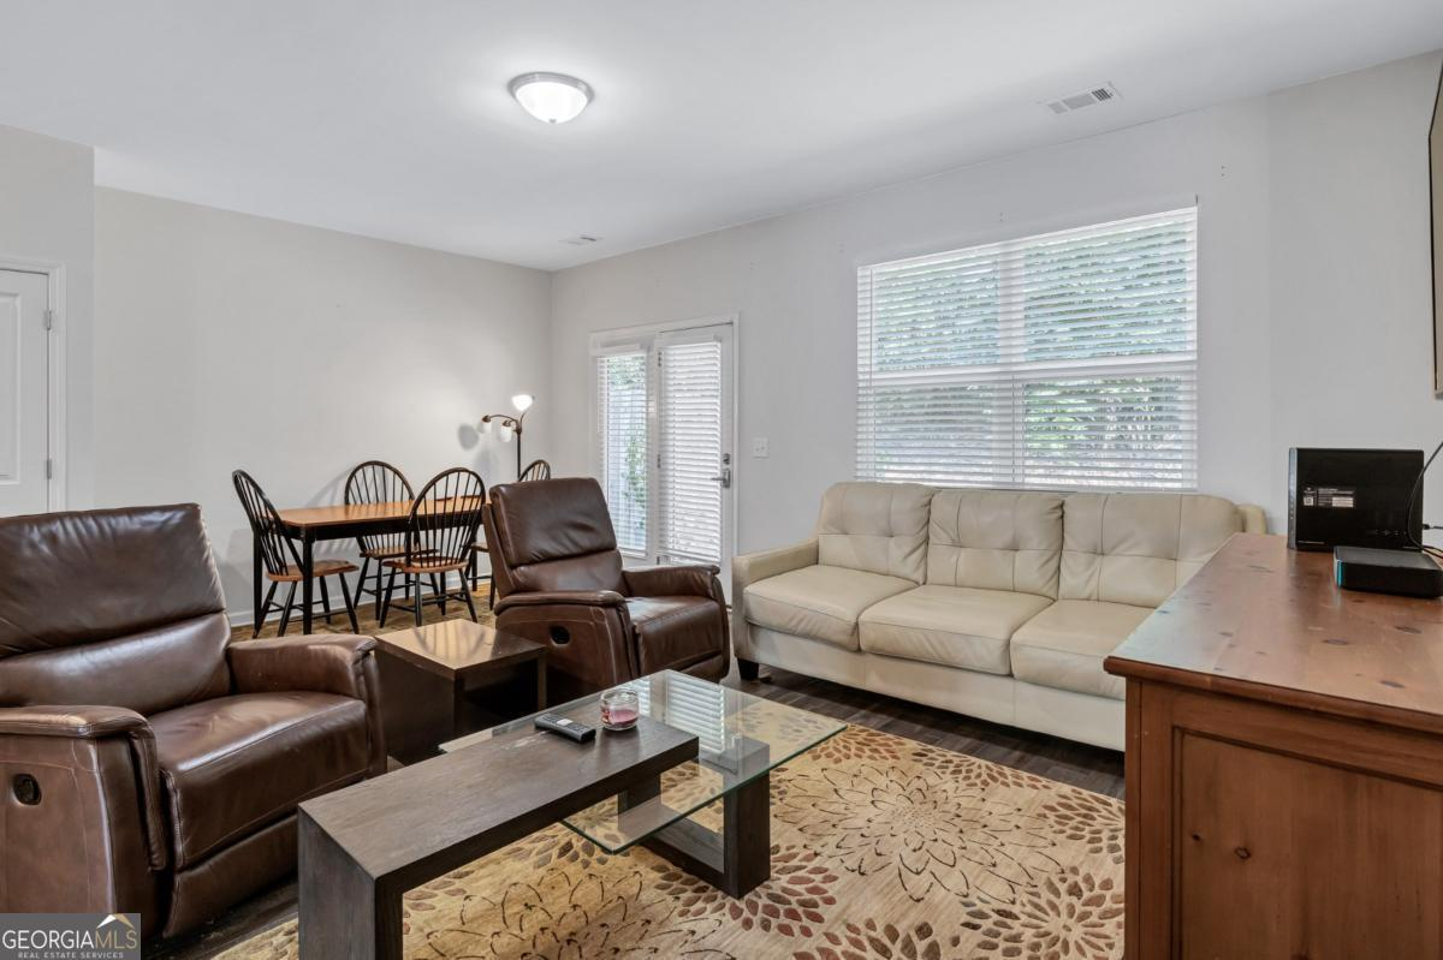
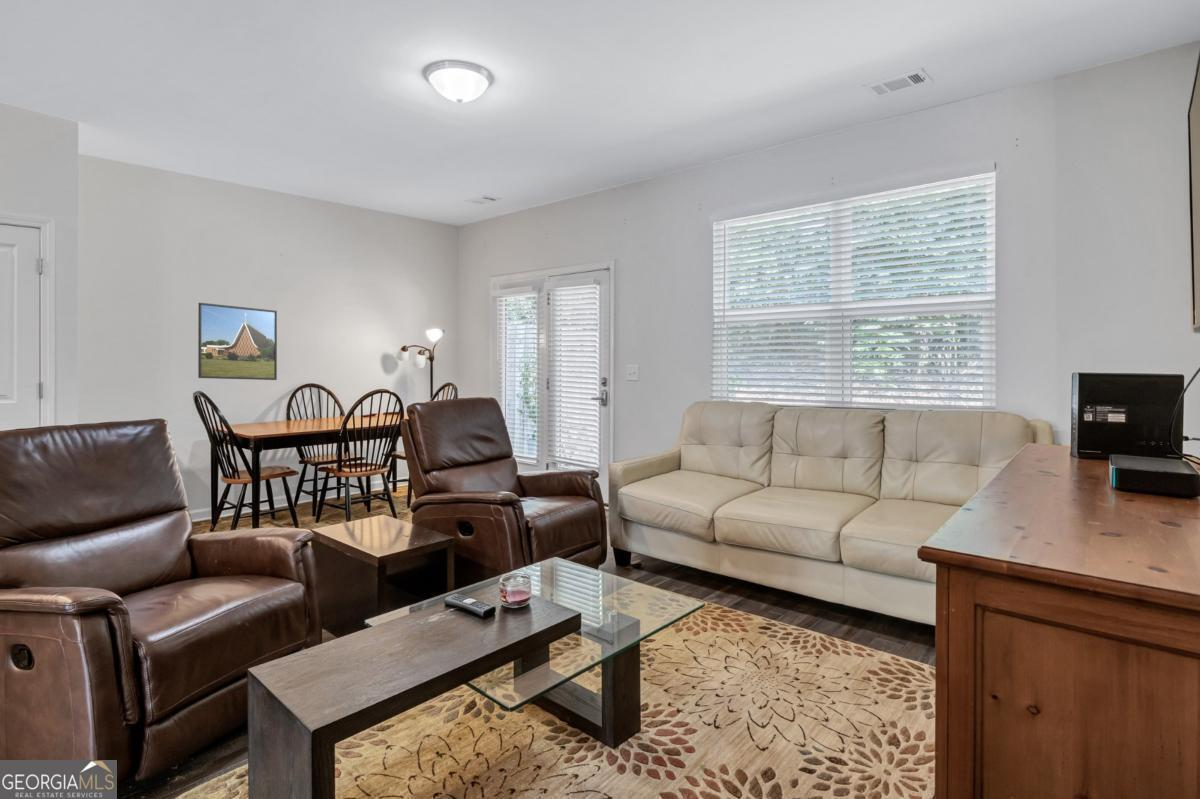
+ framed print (239, 342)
